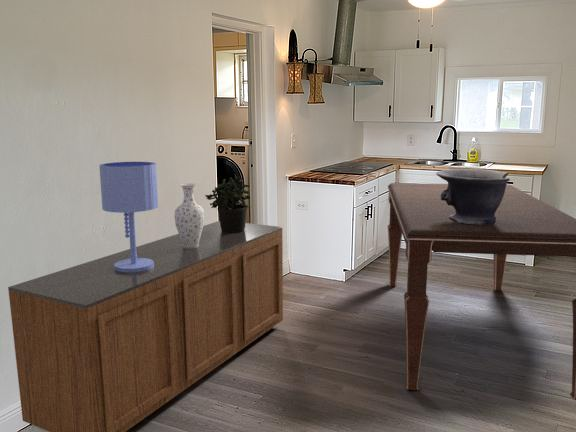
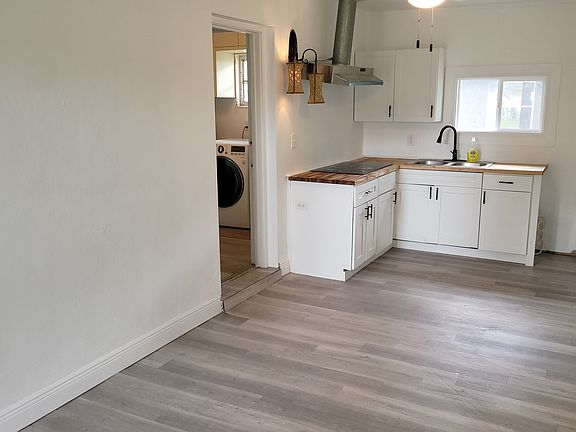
- vase (189, 215)
- potted plant (234, 203)
- dining table (471, 253)
- decorative bowl (473, 196)
- sideboard (176, 311)
- table lamp (131, 216)
